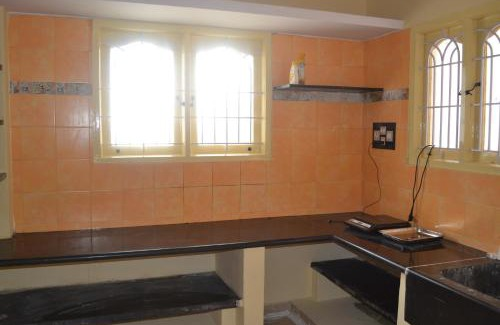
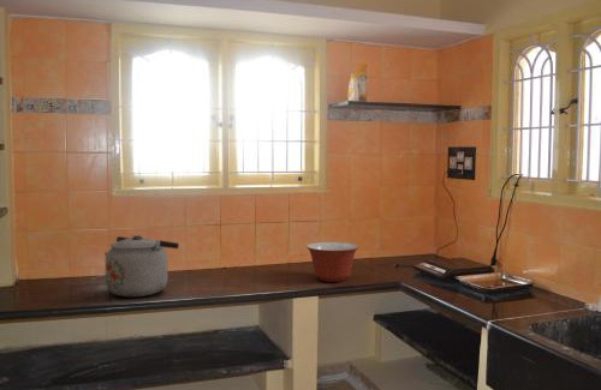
+ kettle (133, 262)
+ mixing bowl (332, 262)
